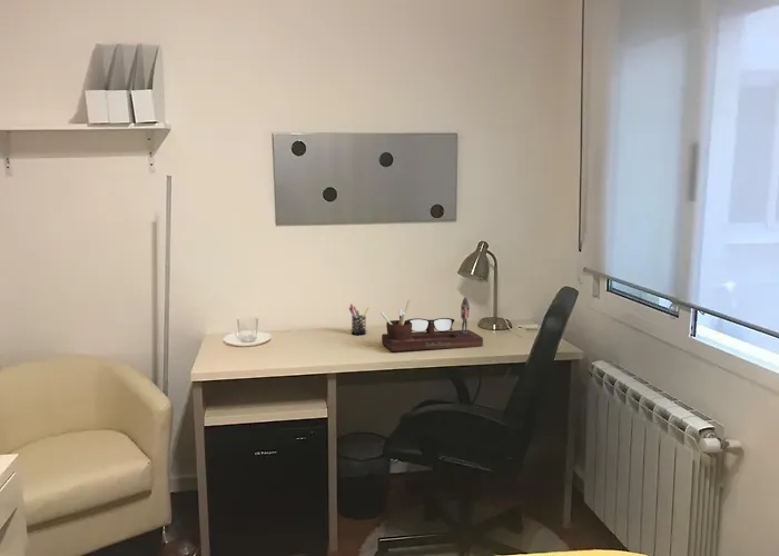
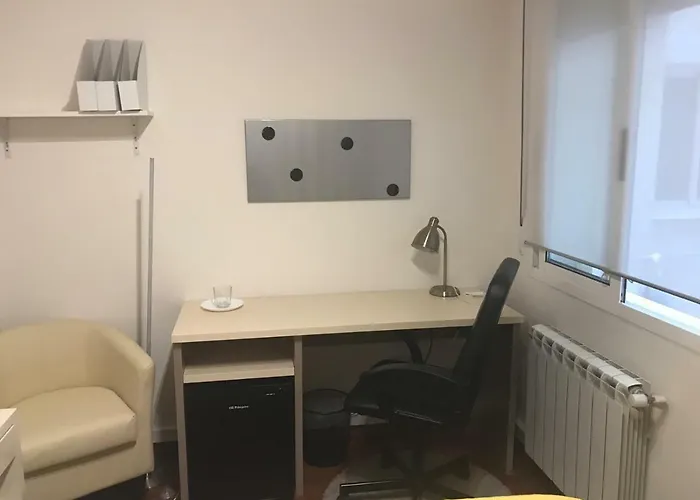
- pen holder (357, 318)
- desk organizer (427, 321)
